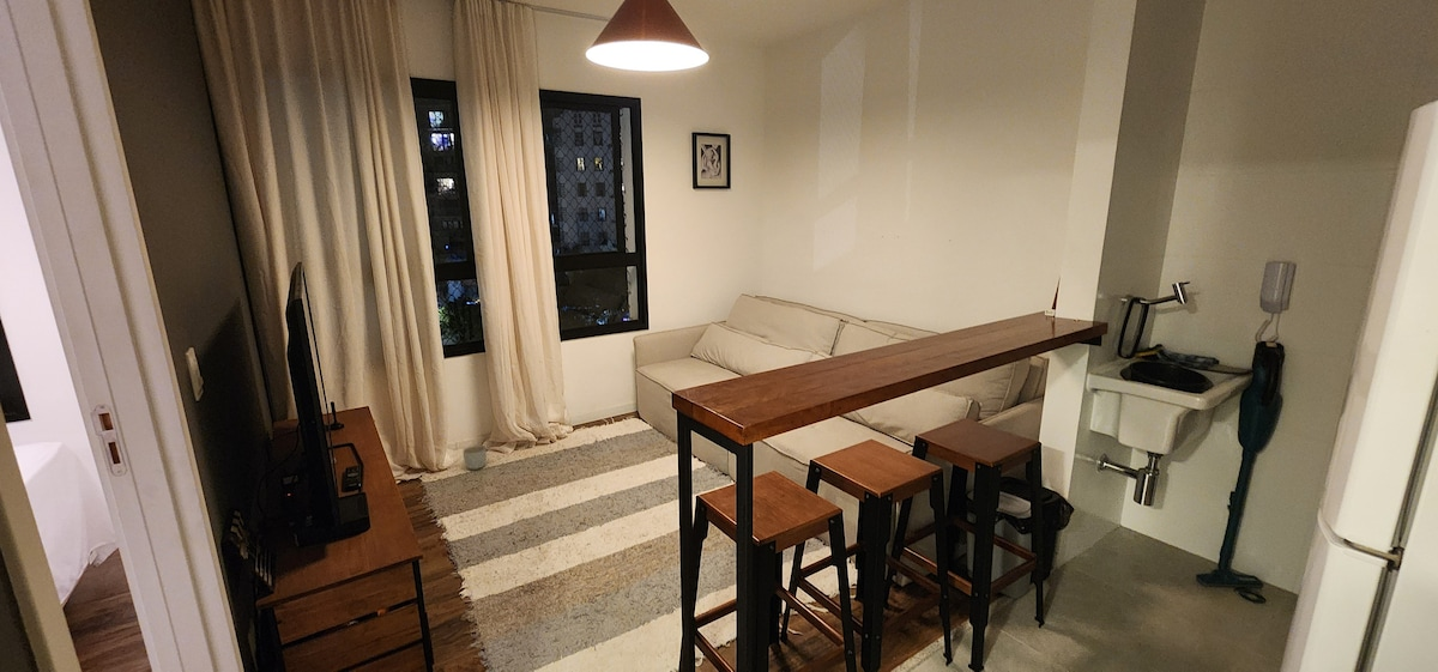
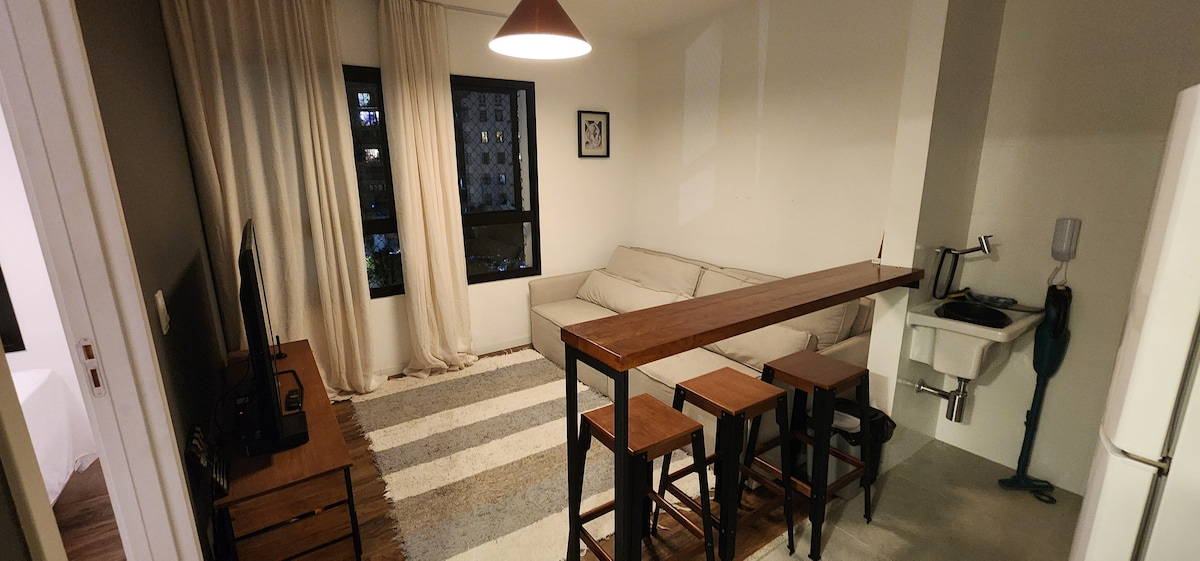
- planter (475, 458)
